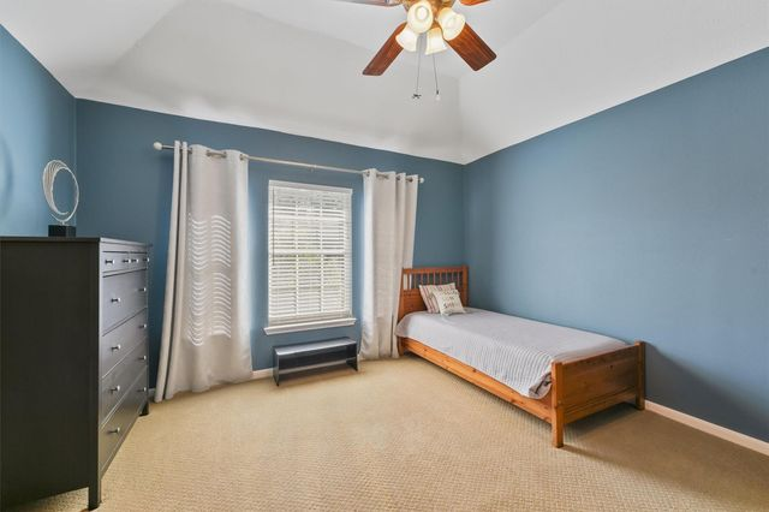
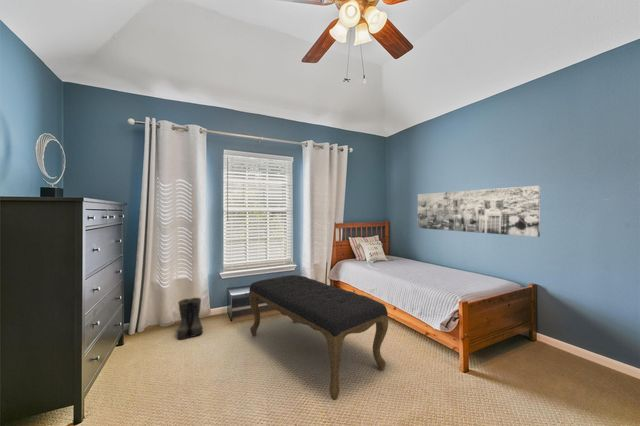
+ bench (309, 319)
+ wall art (466, 211)
+ boots (189, 316)
